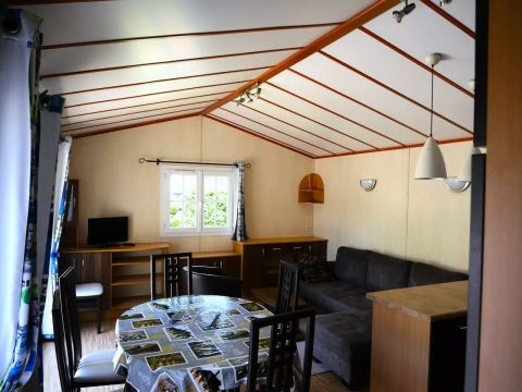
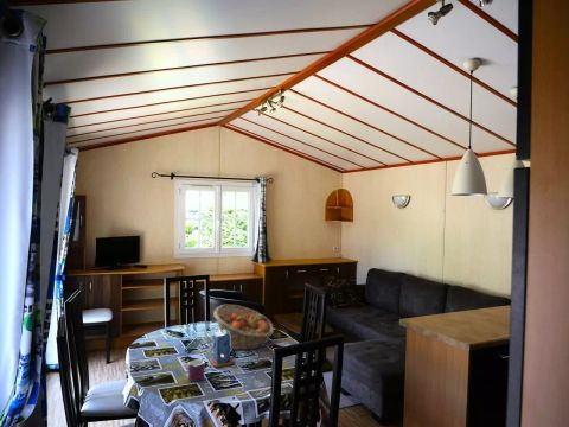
+ mug (192, 370)
+ candle (222, 345)
+ fruit basket (243, 325)
